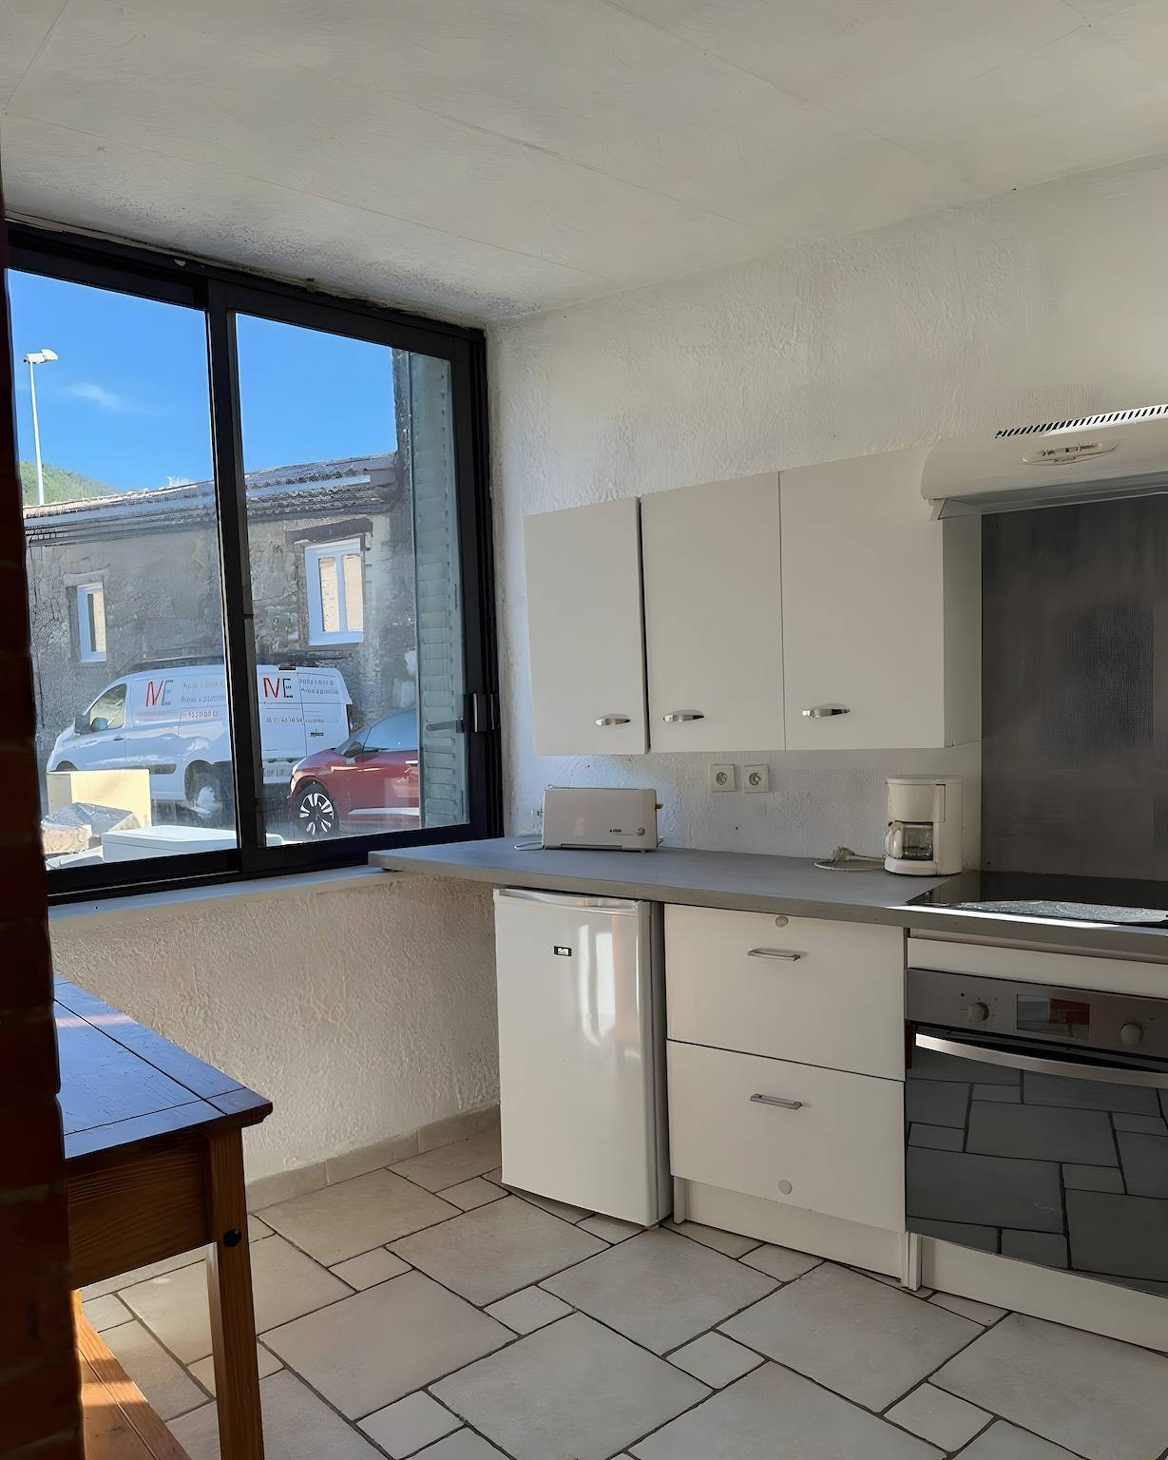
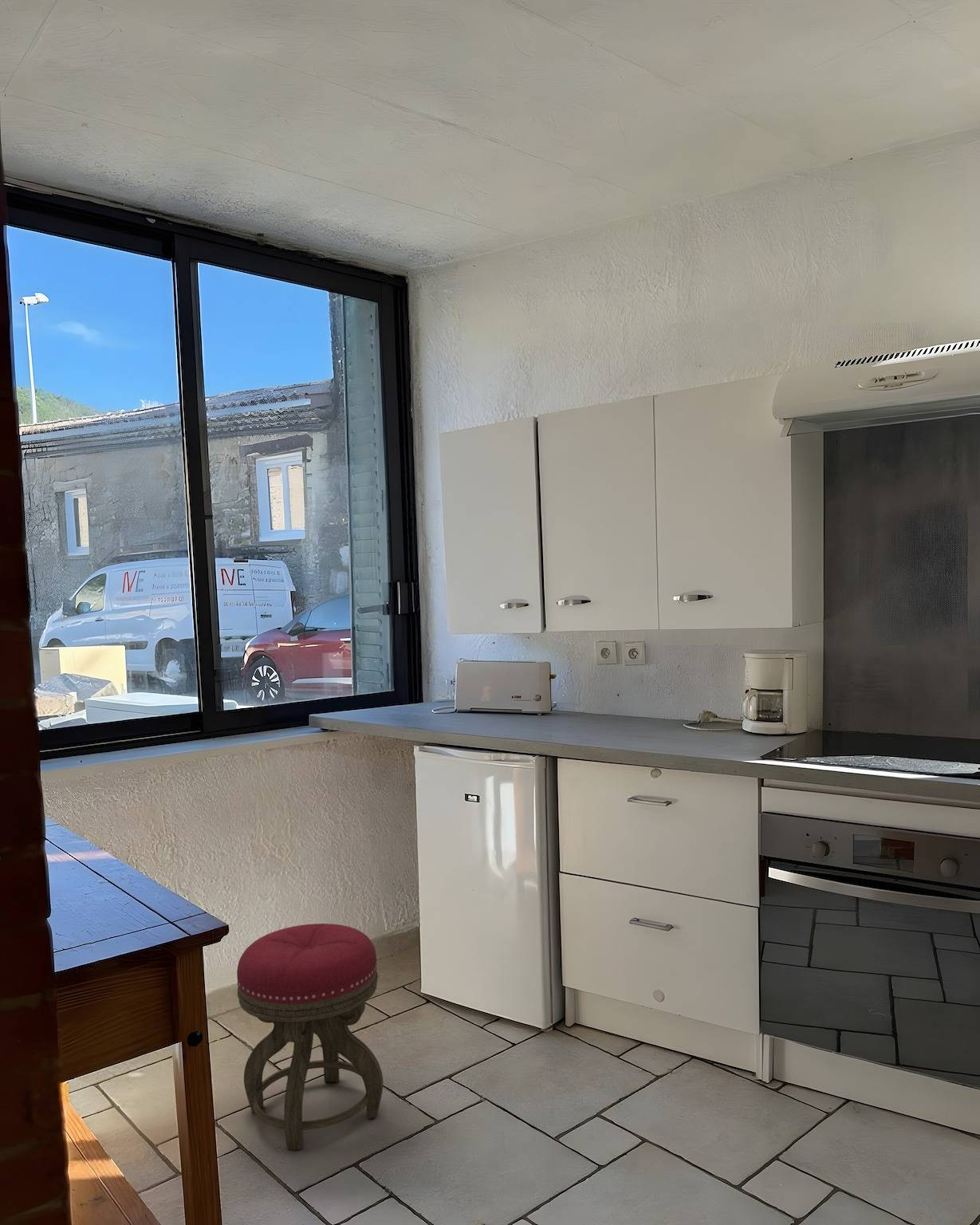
+ stool (310, 1026)
